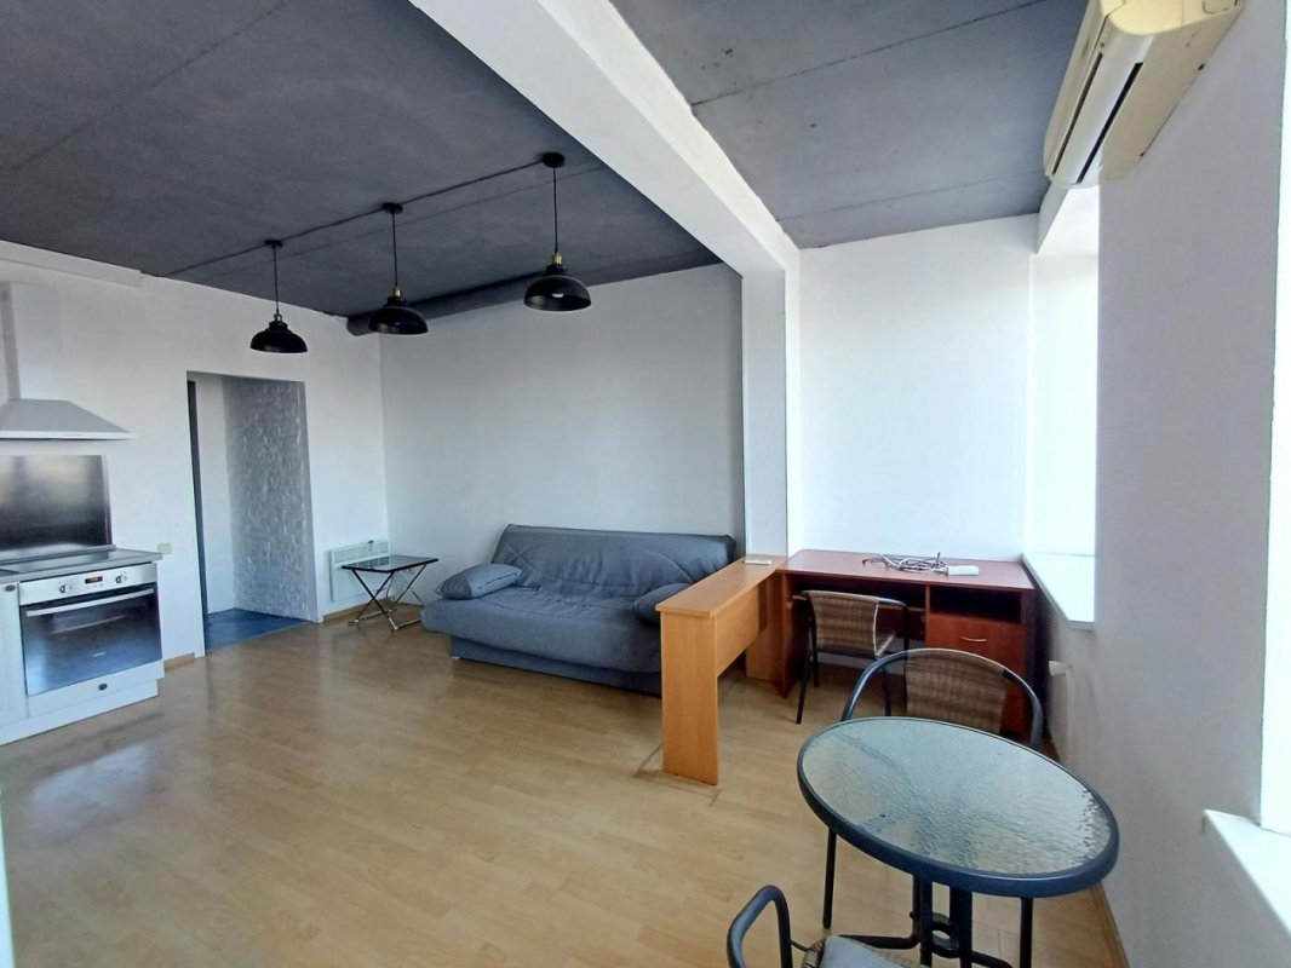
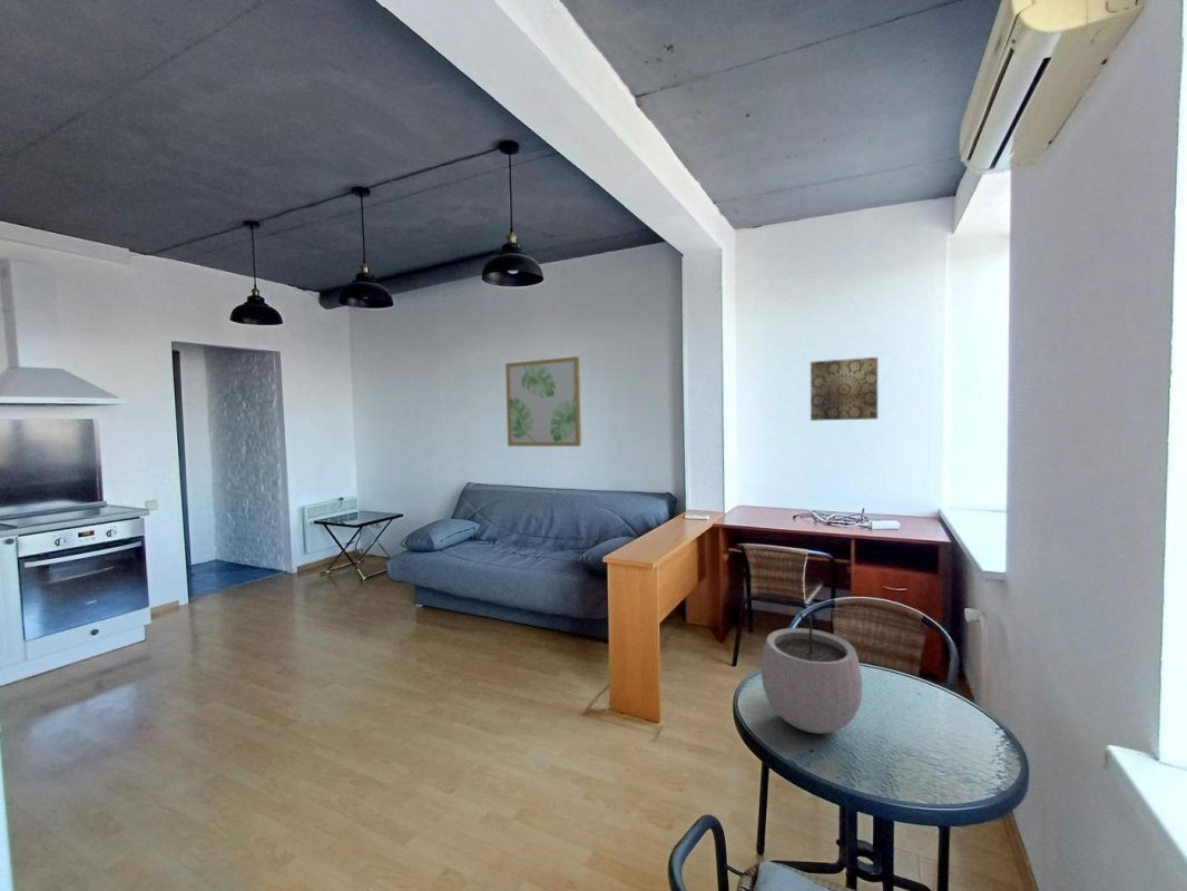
+ plant pot (810, 666)
+ wall art (843, 390)
+ wall art (541, 403)
